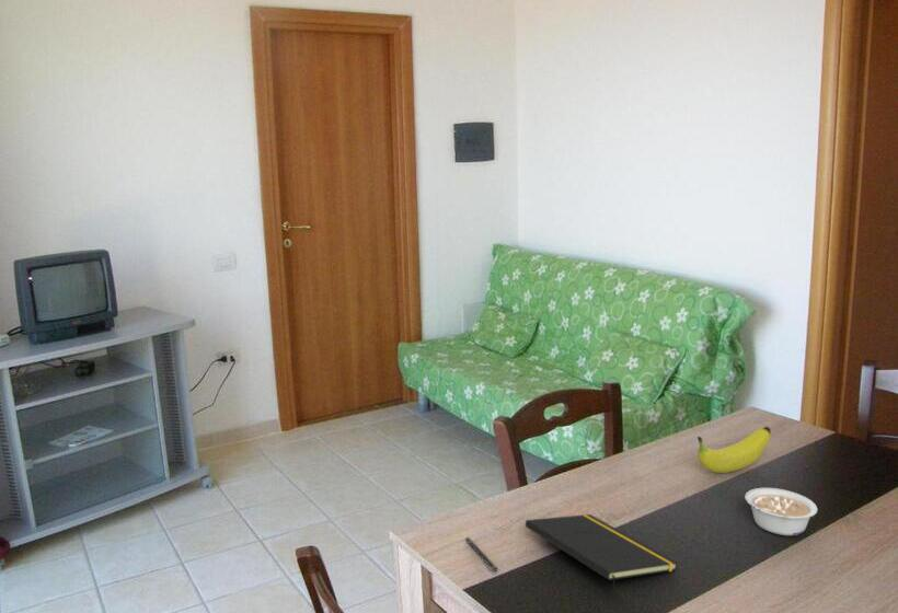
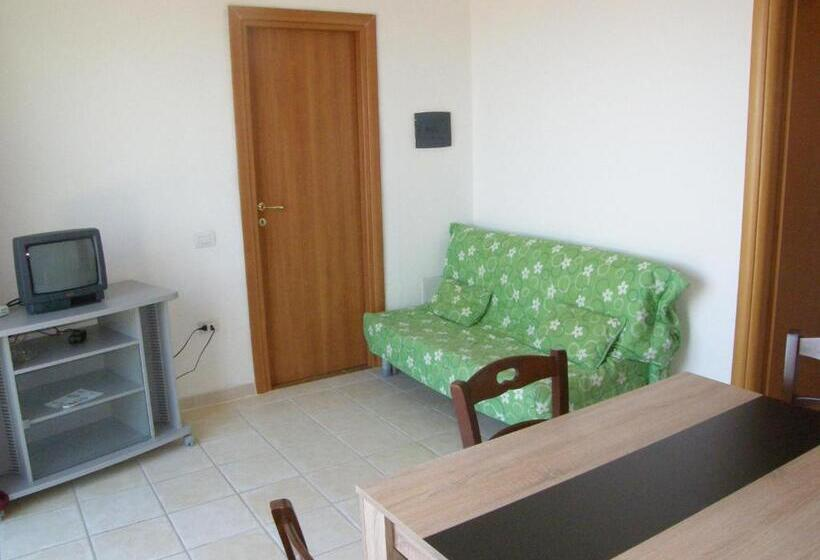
- notepad (598, 544)
- legume (782, 512)
- fruit (730, 449)
- pen (480, 553)
